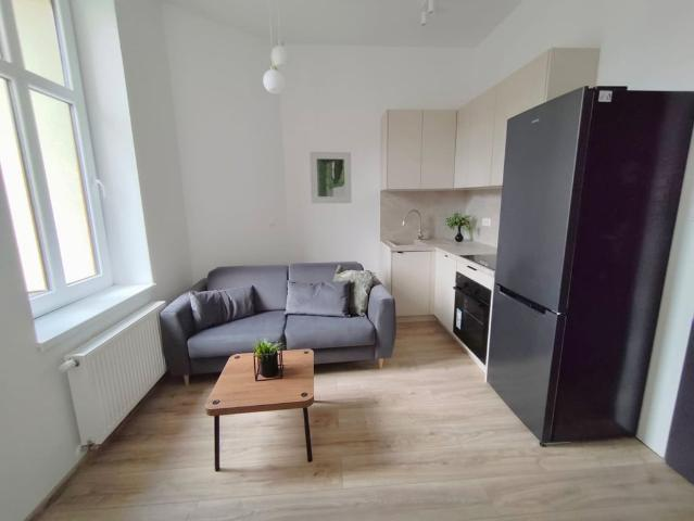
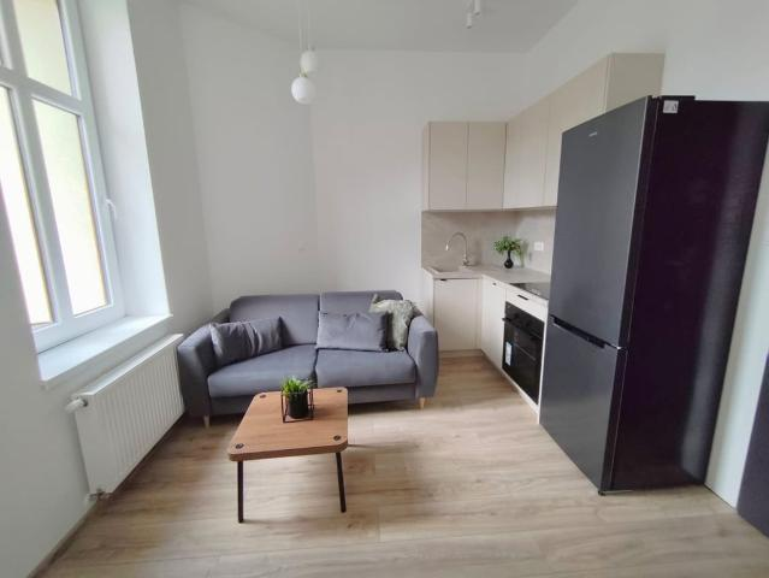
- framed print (330, 178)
